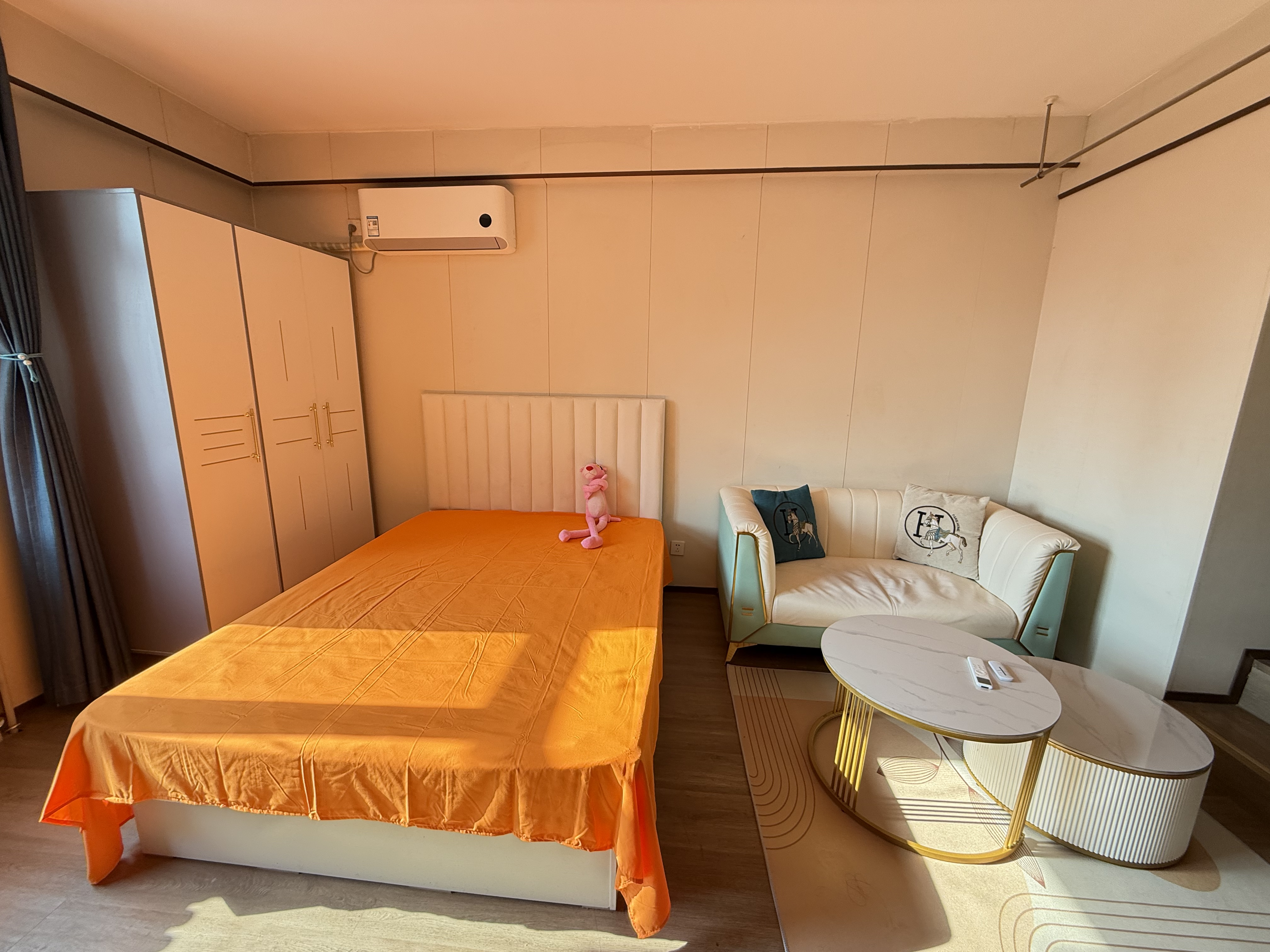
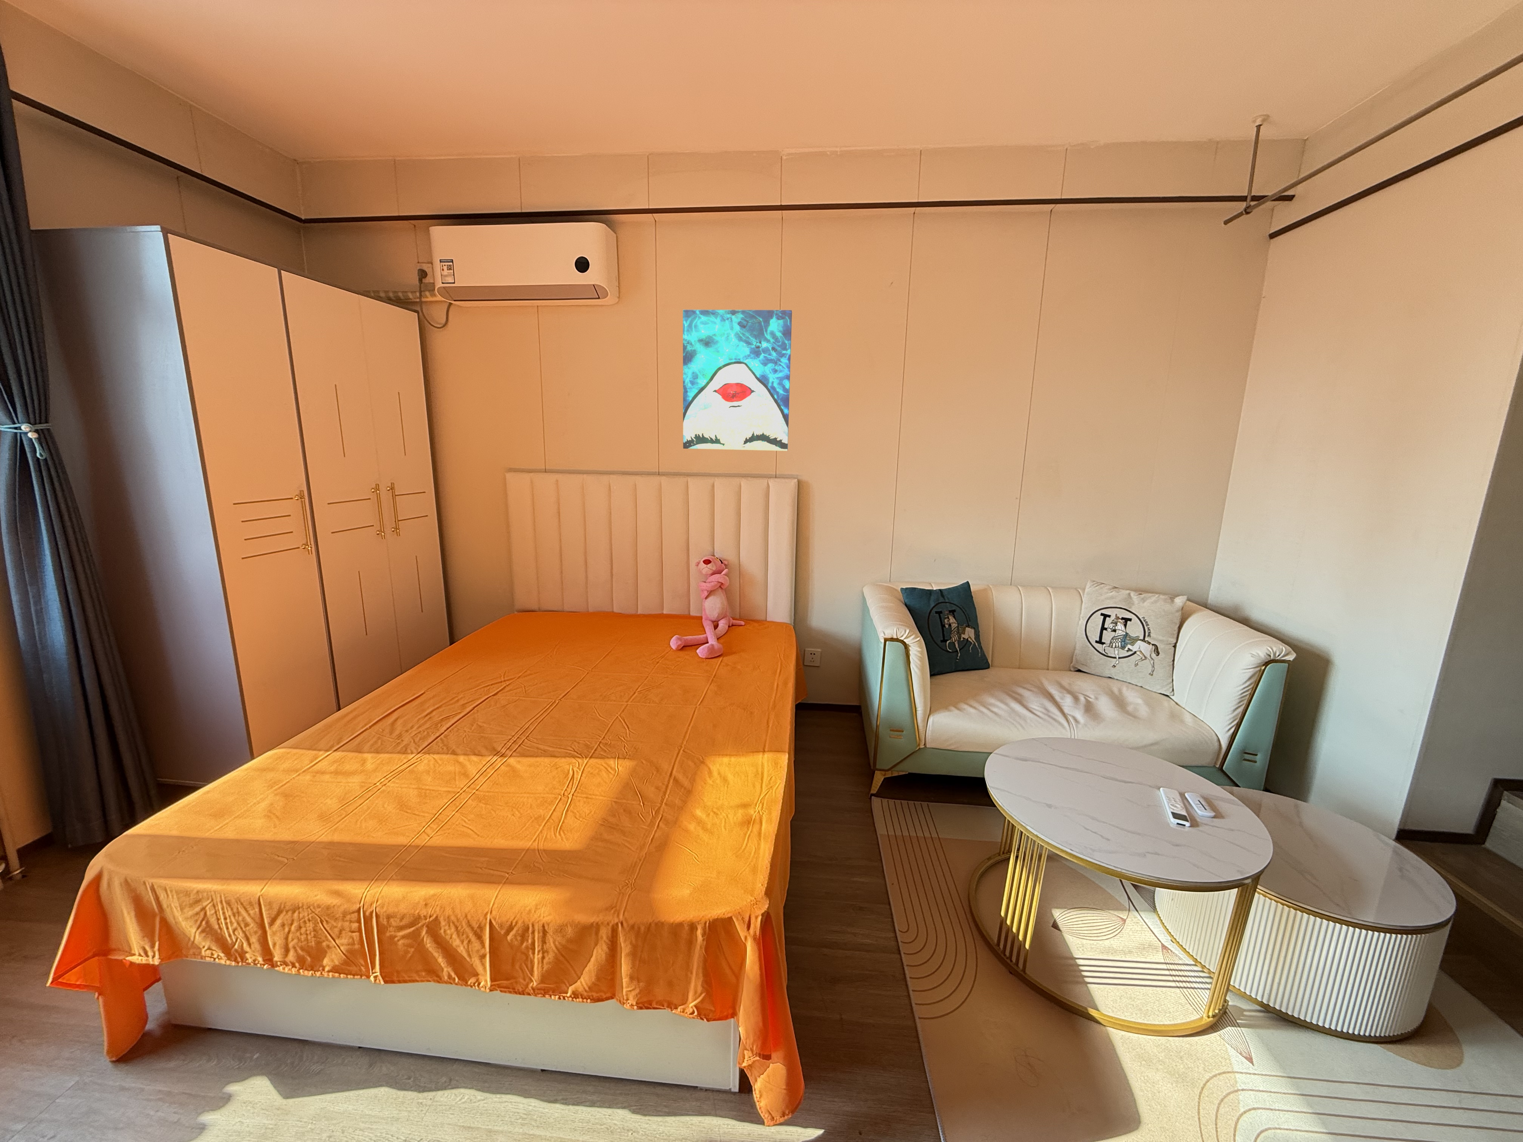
+ wall art (736, 381)
